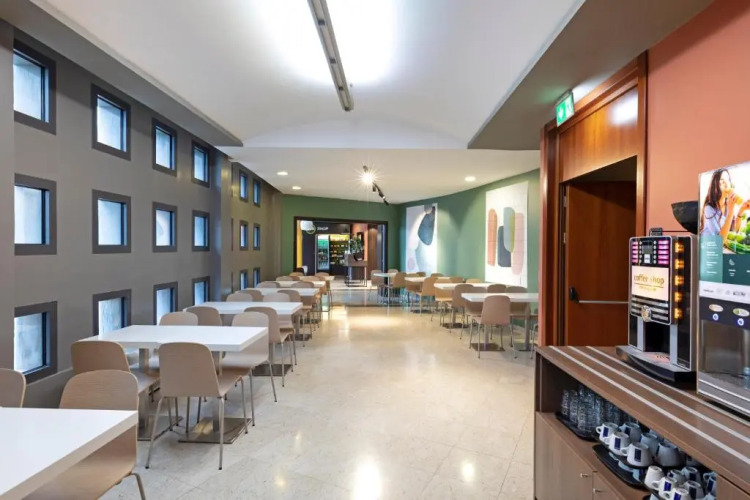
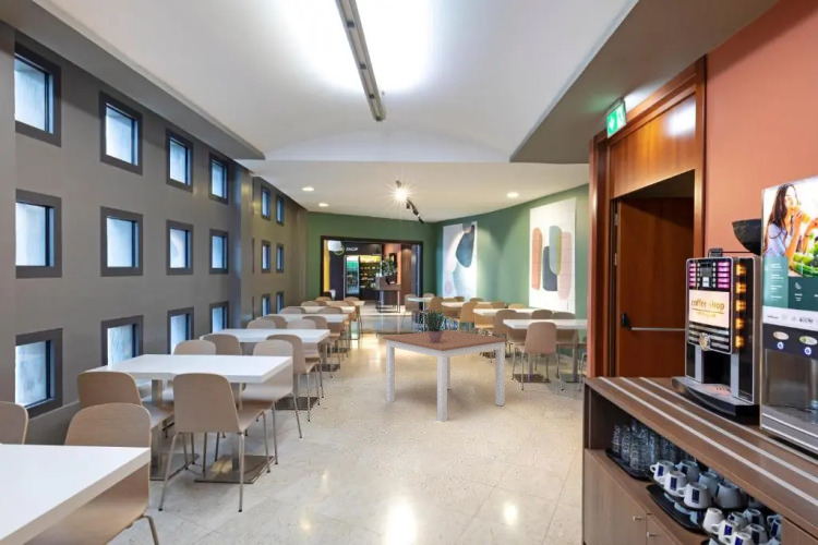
+ dining table (444, 370)
+ potted plant (434, 325)
